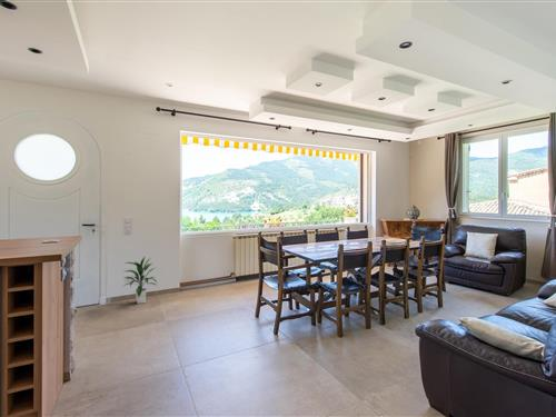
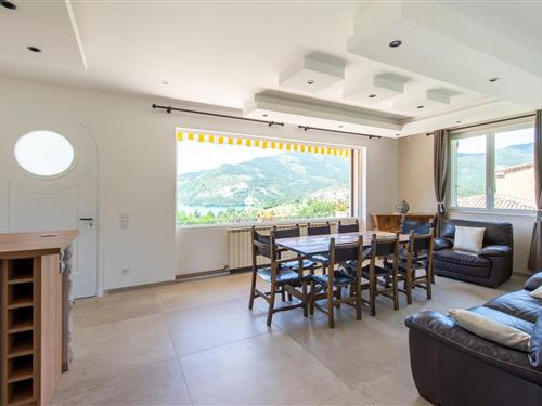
- indoor plant (140, 279)
